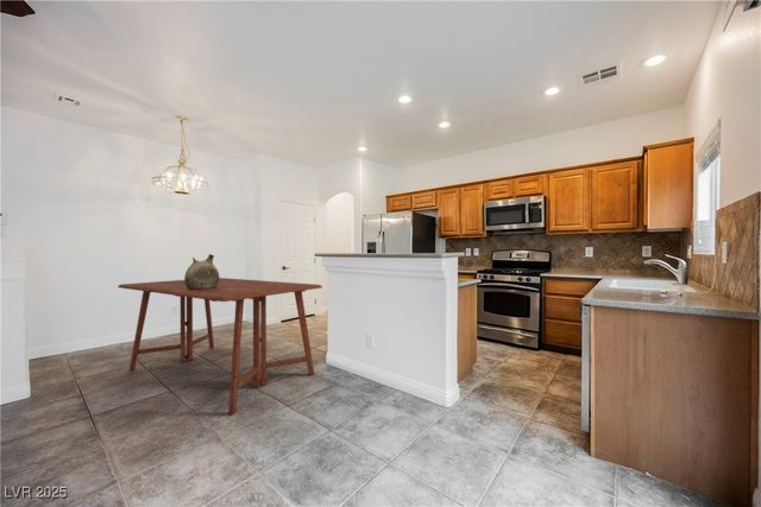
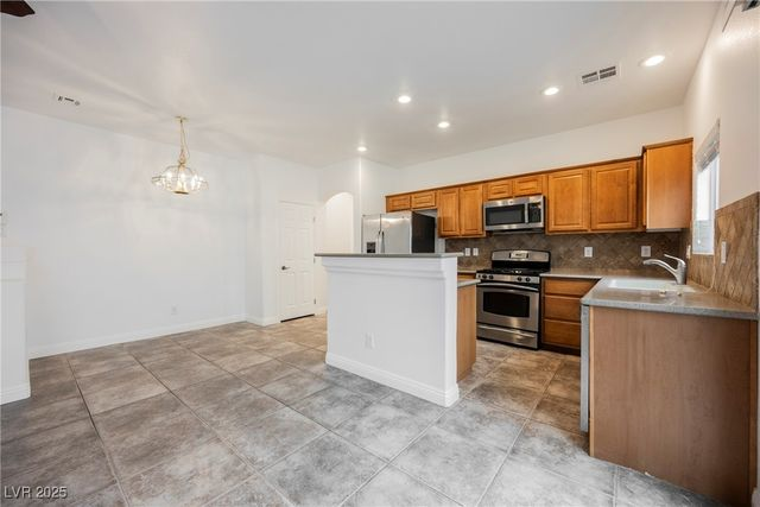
- ceramic jug (202, 271)
- dining table (212, 329)
